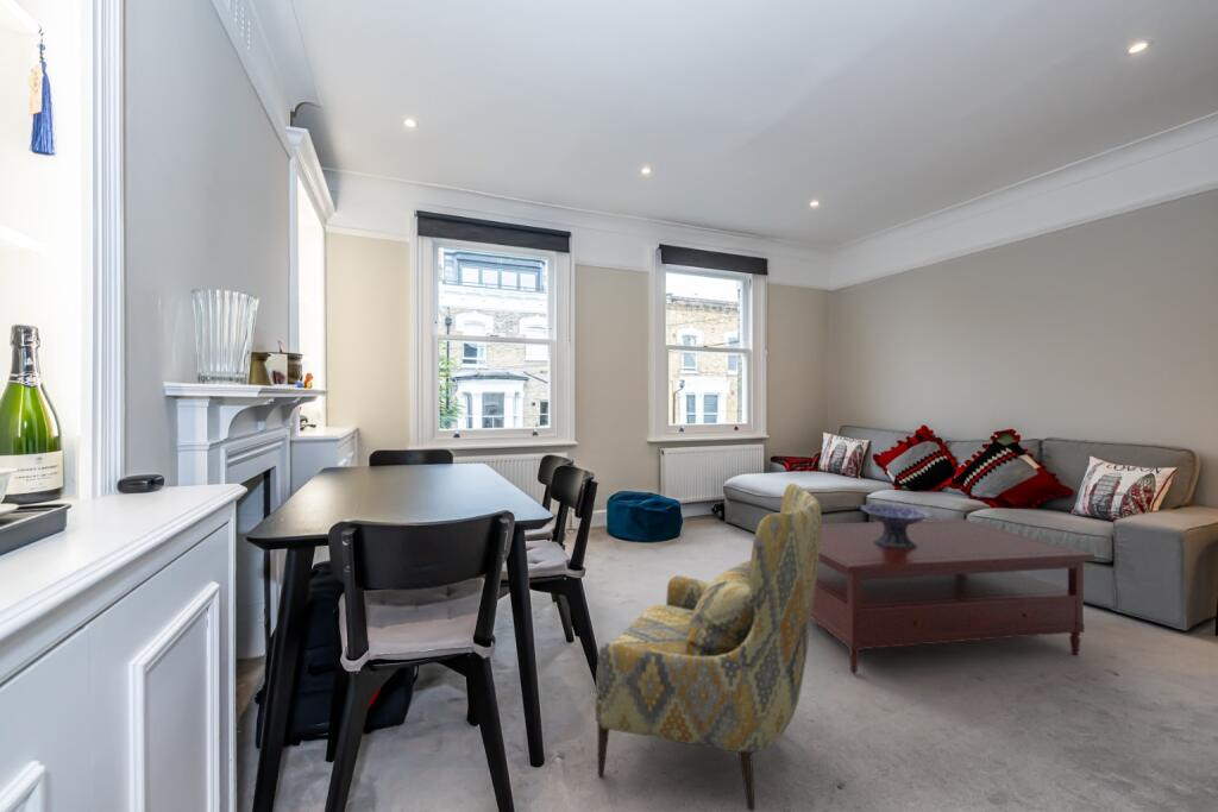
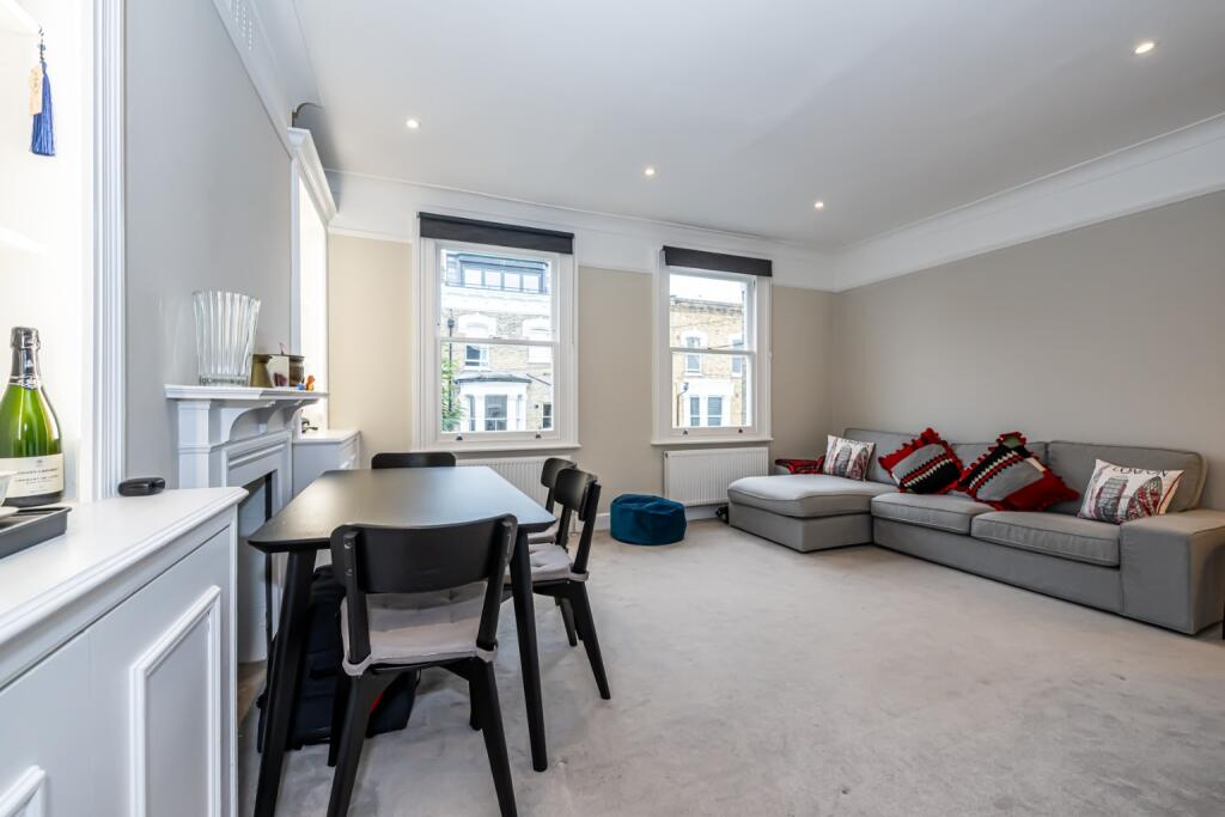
- decorative bowl (894, 527)
- coffee table (915, 585)
- armchair (715, 619)
